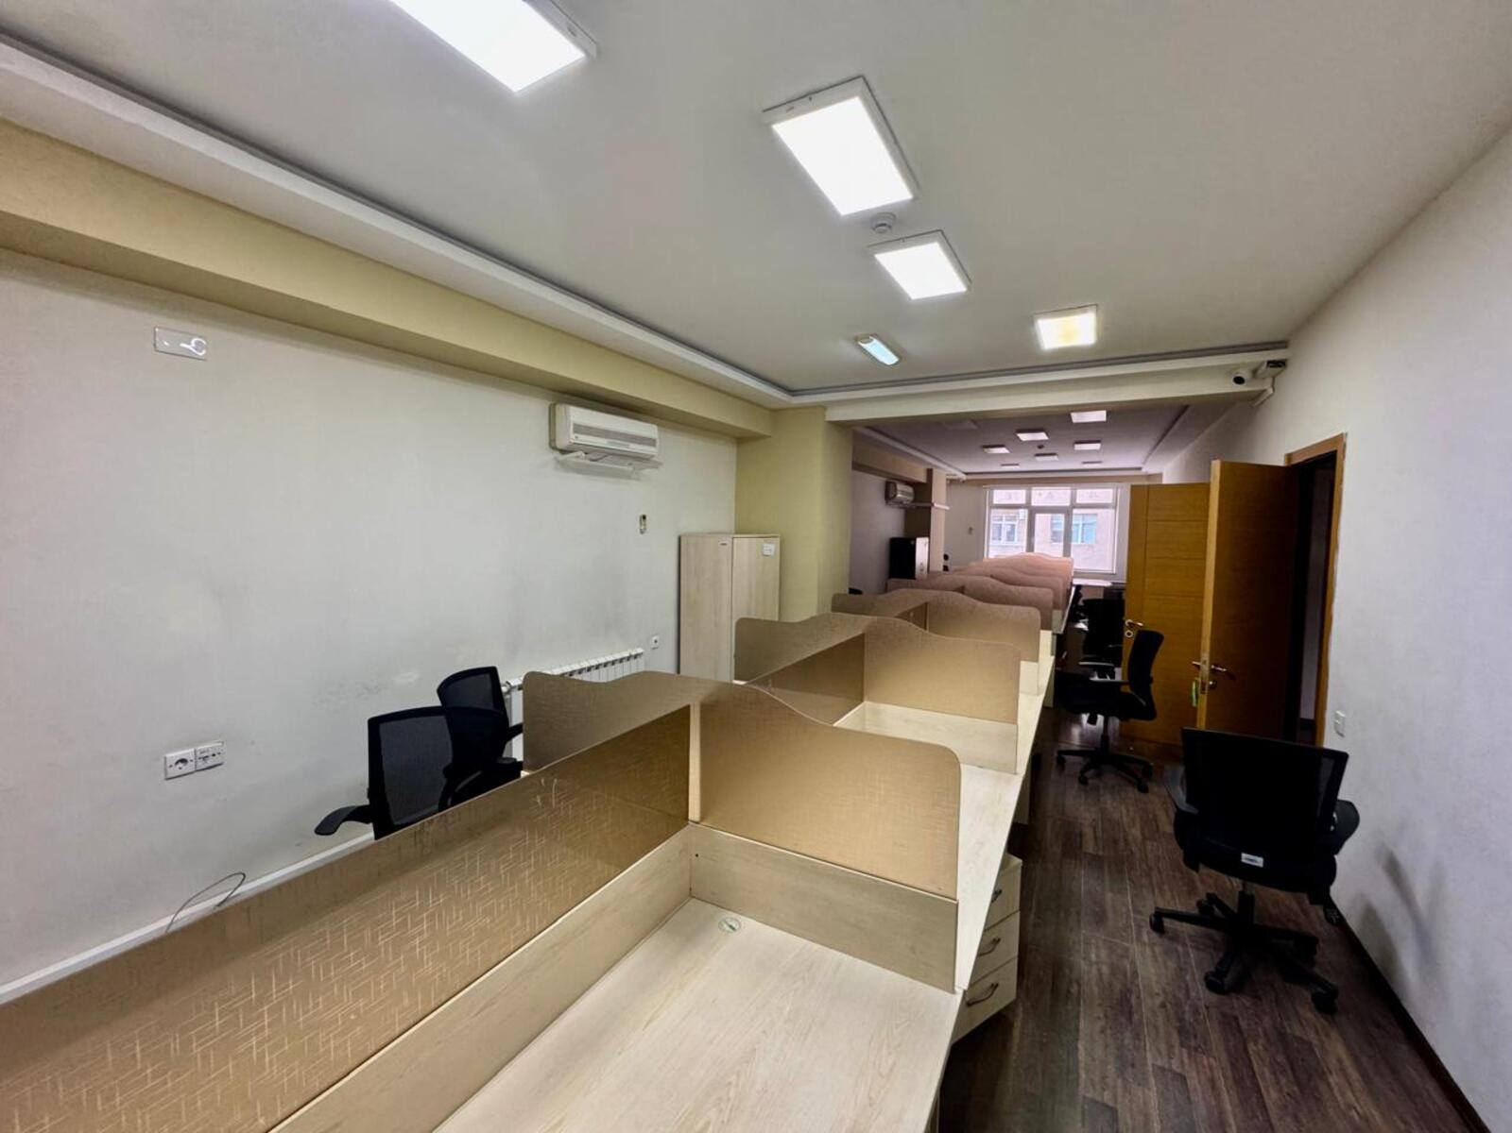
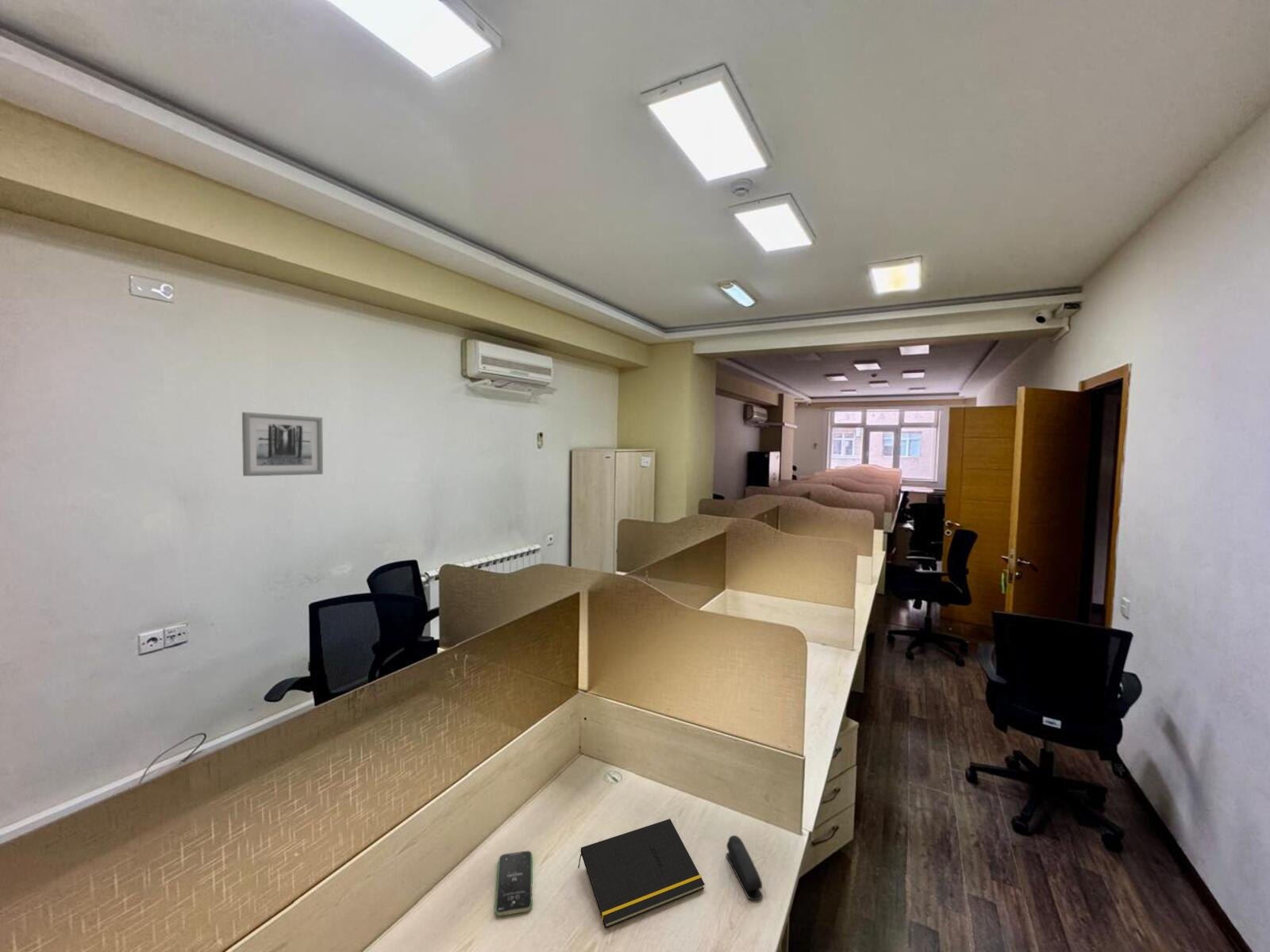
+ notepad (641, 867)
+ stapler (743, 865)
+ smartphone (514, 881)
+ wall art (285, 445)
